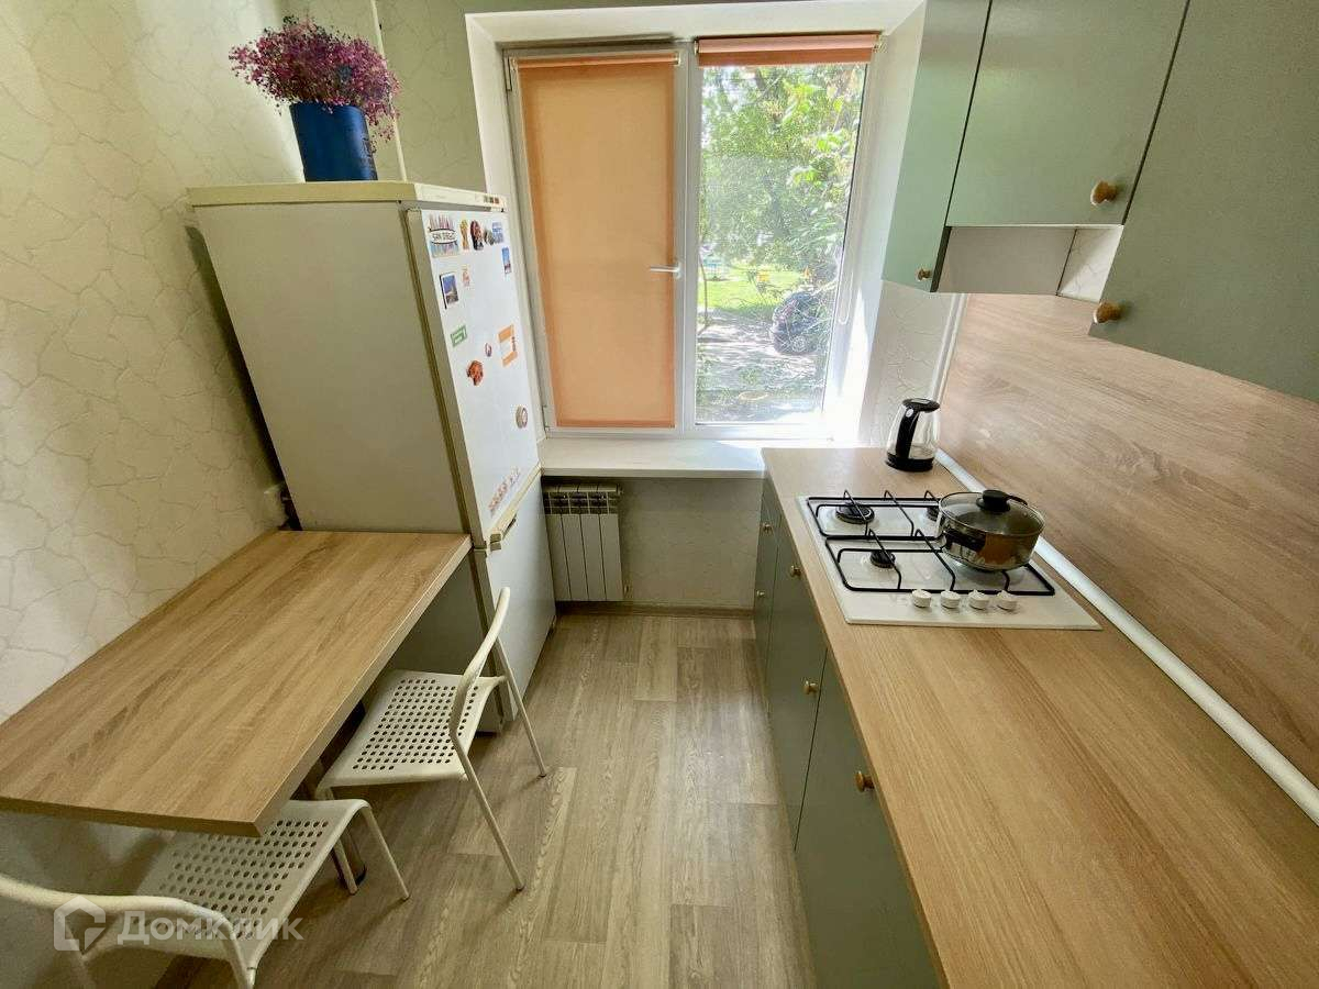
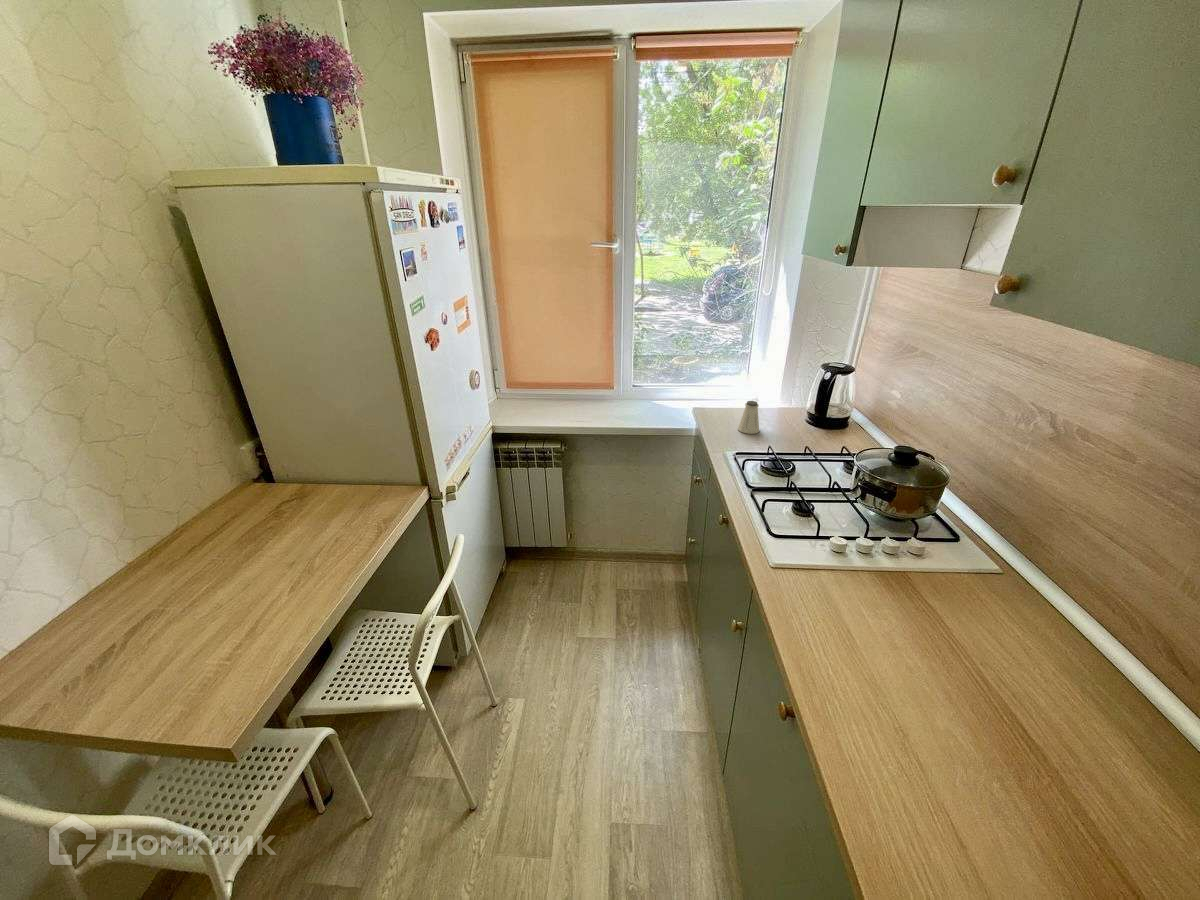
+ saltshaker (750, 416)
